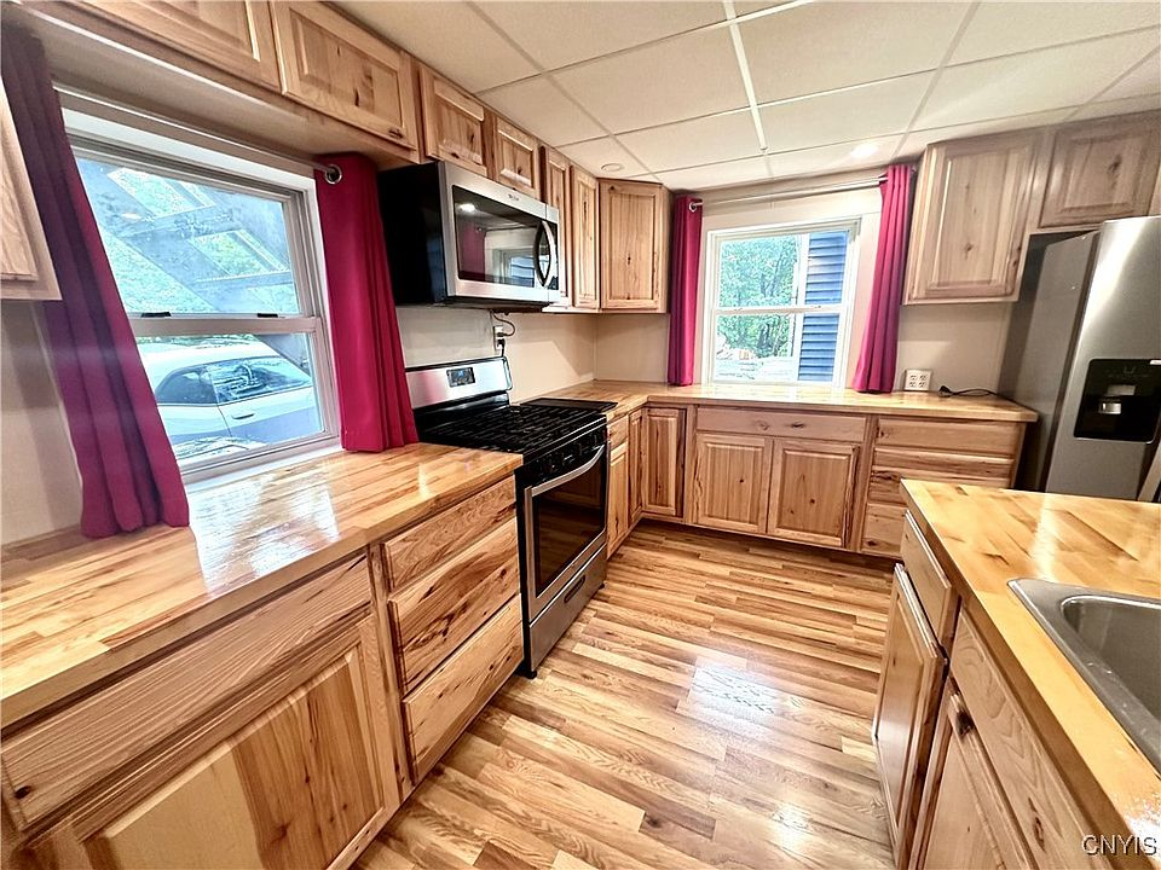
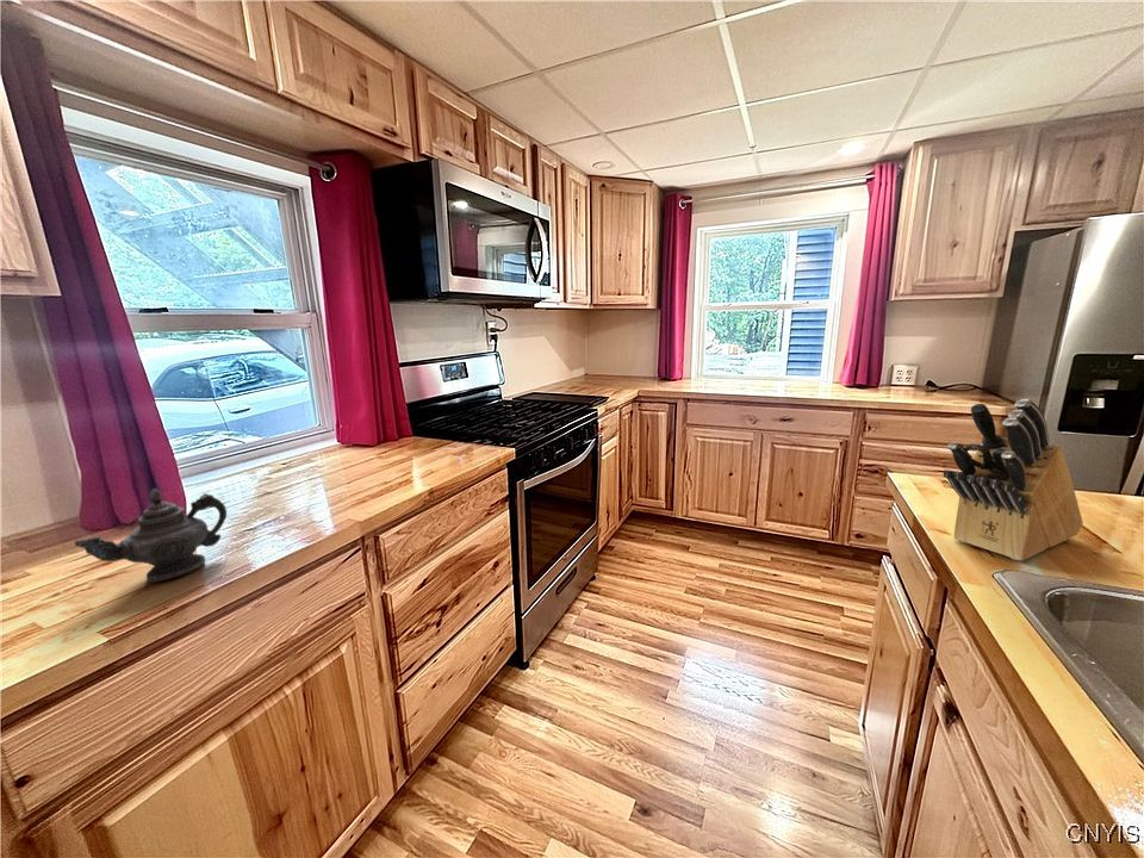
+ teapot (160, 531)
+ knife block (1019, 471)
